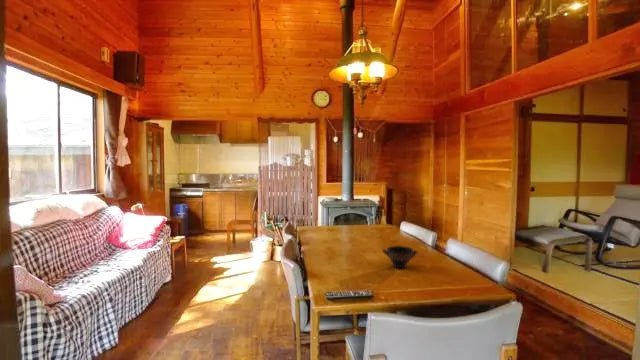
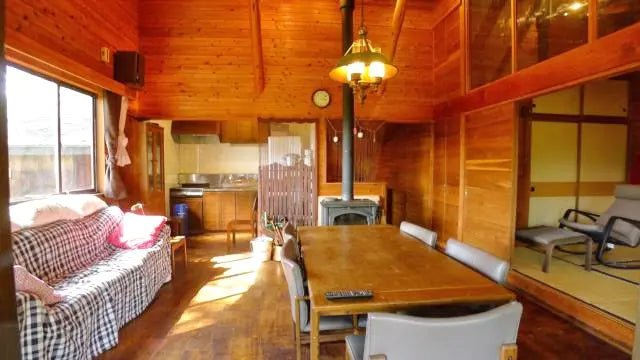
- bowl (399, 257)
